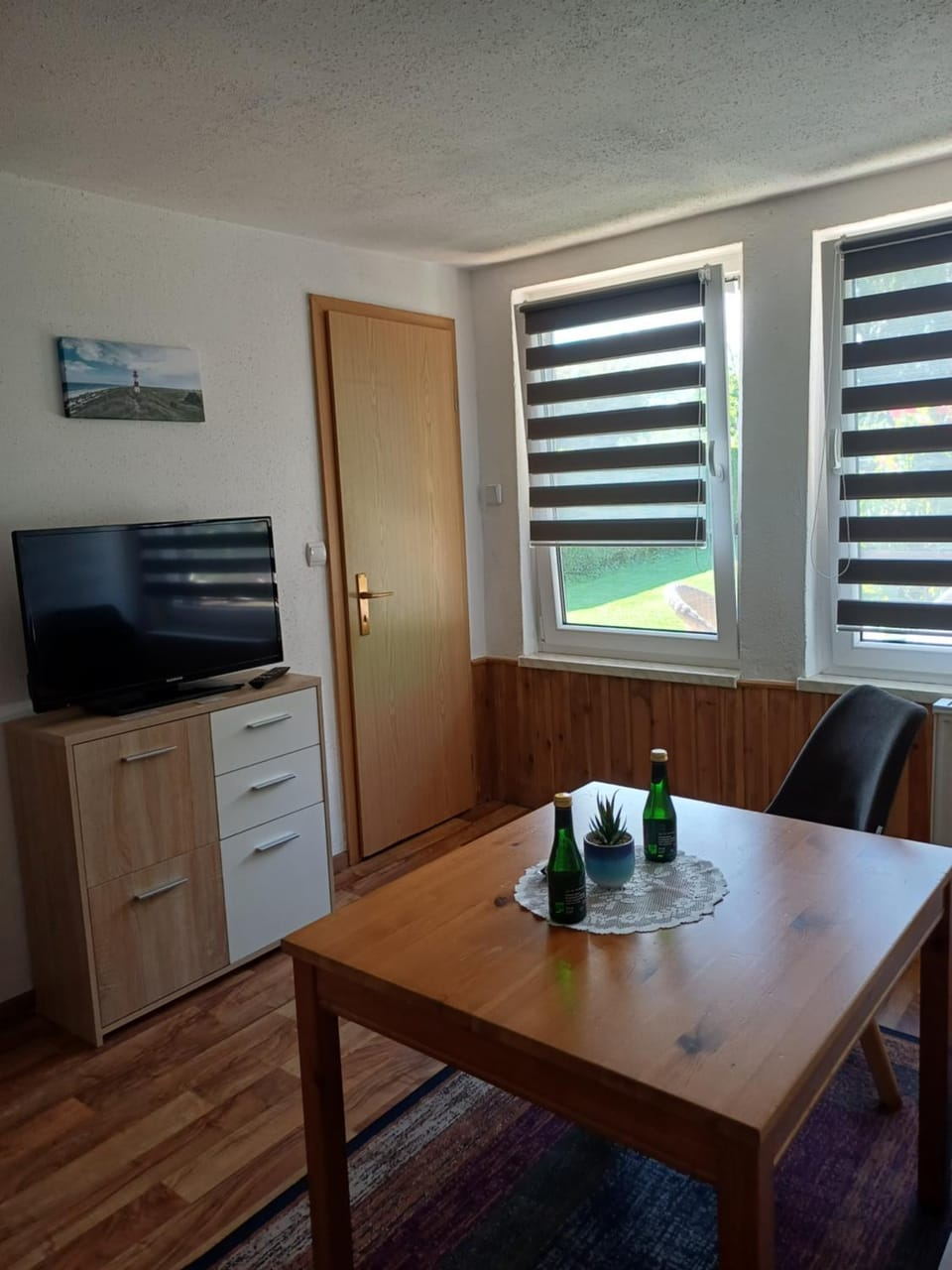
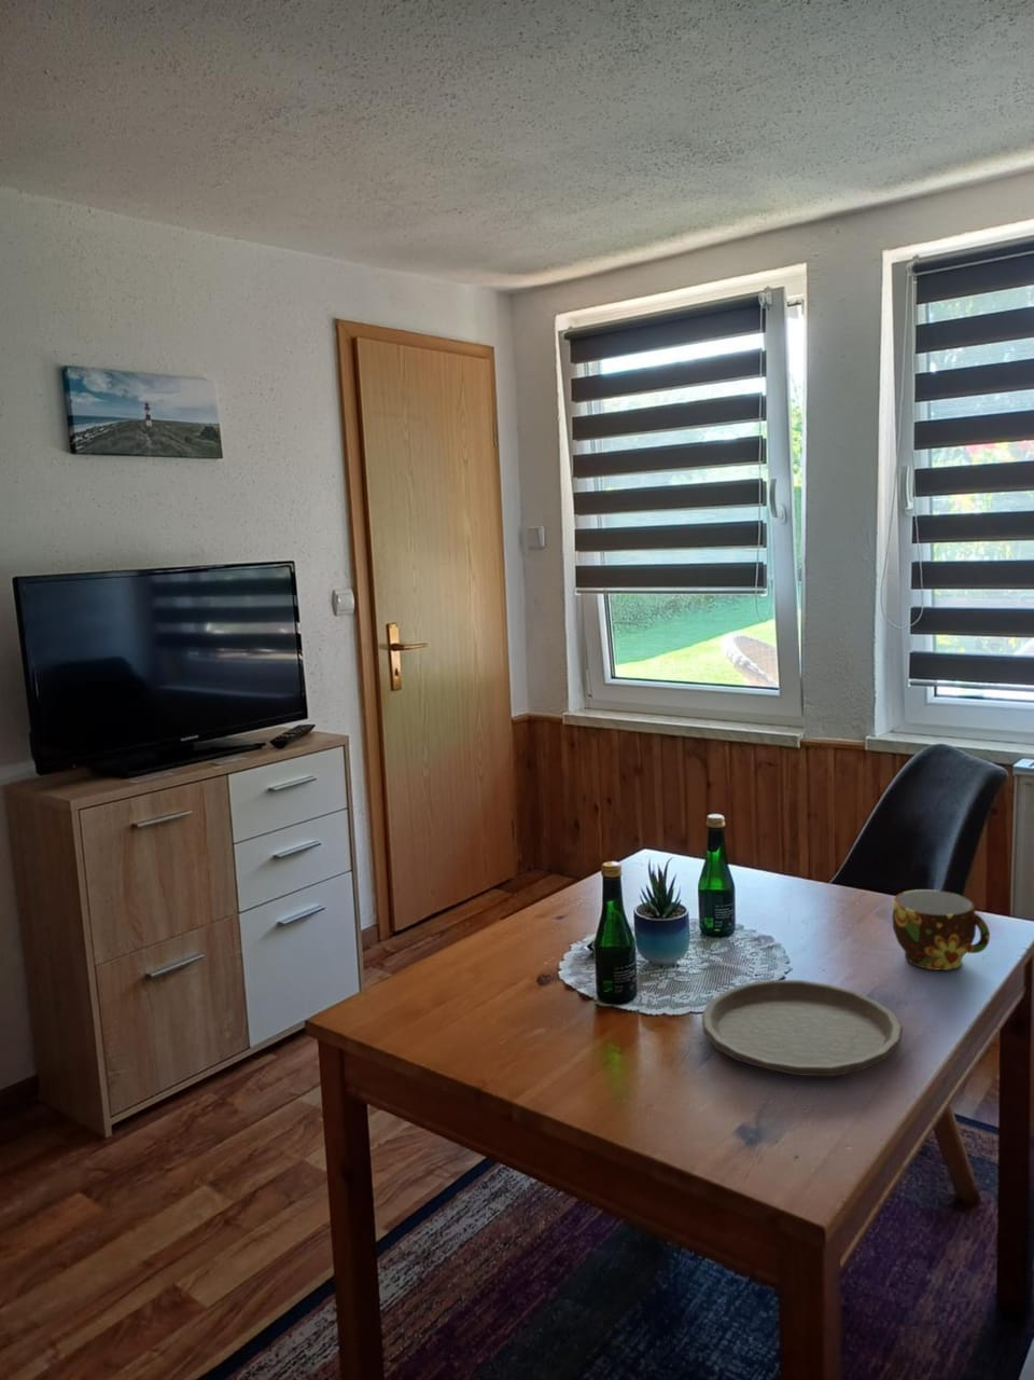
+ plate (799, 1027)
+ cup (938, 930)
